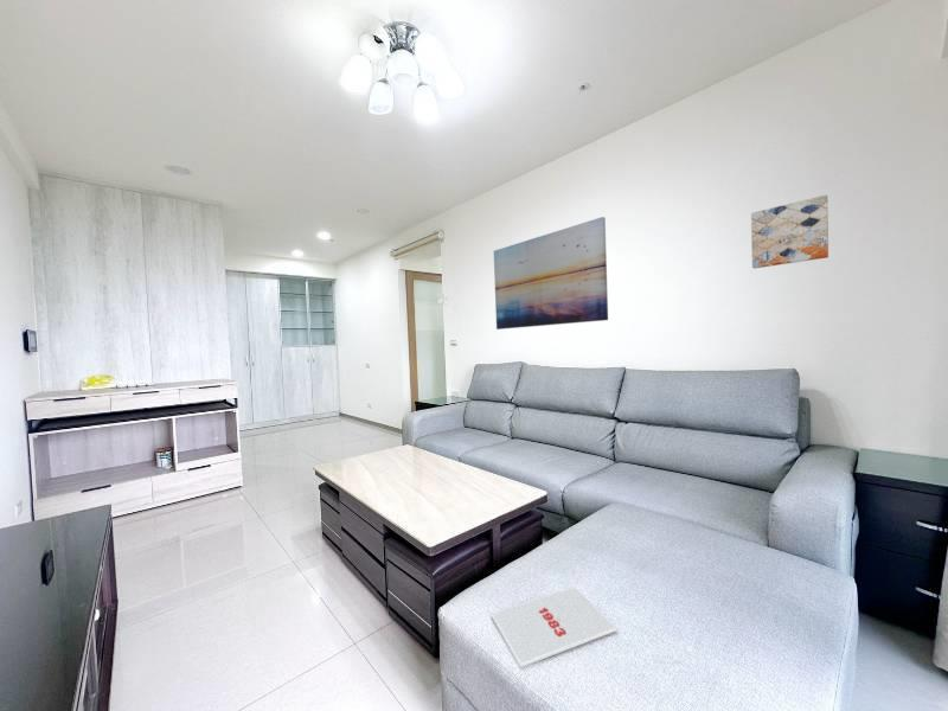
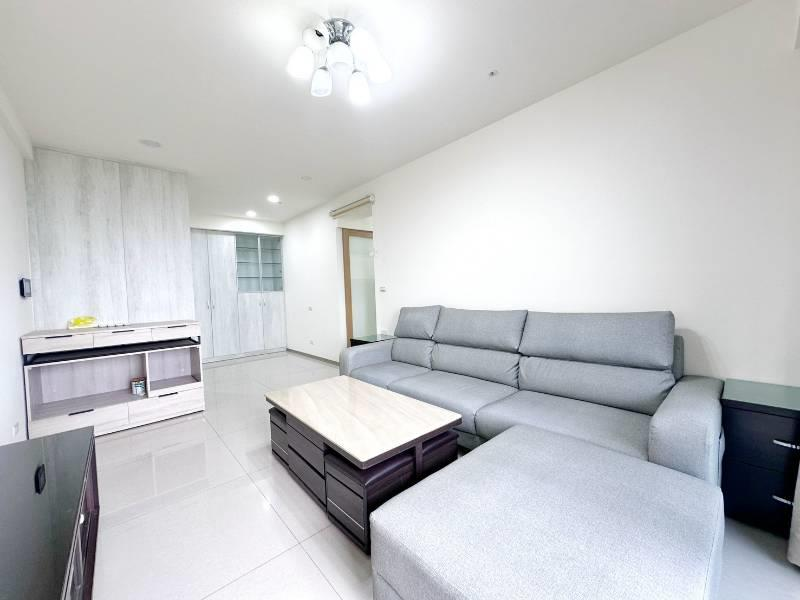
- magazine (551, 621)
- wall art (787, 233)
- wall art (543, 281)
